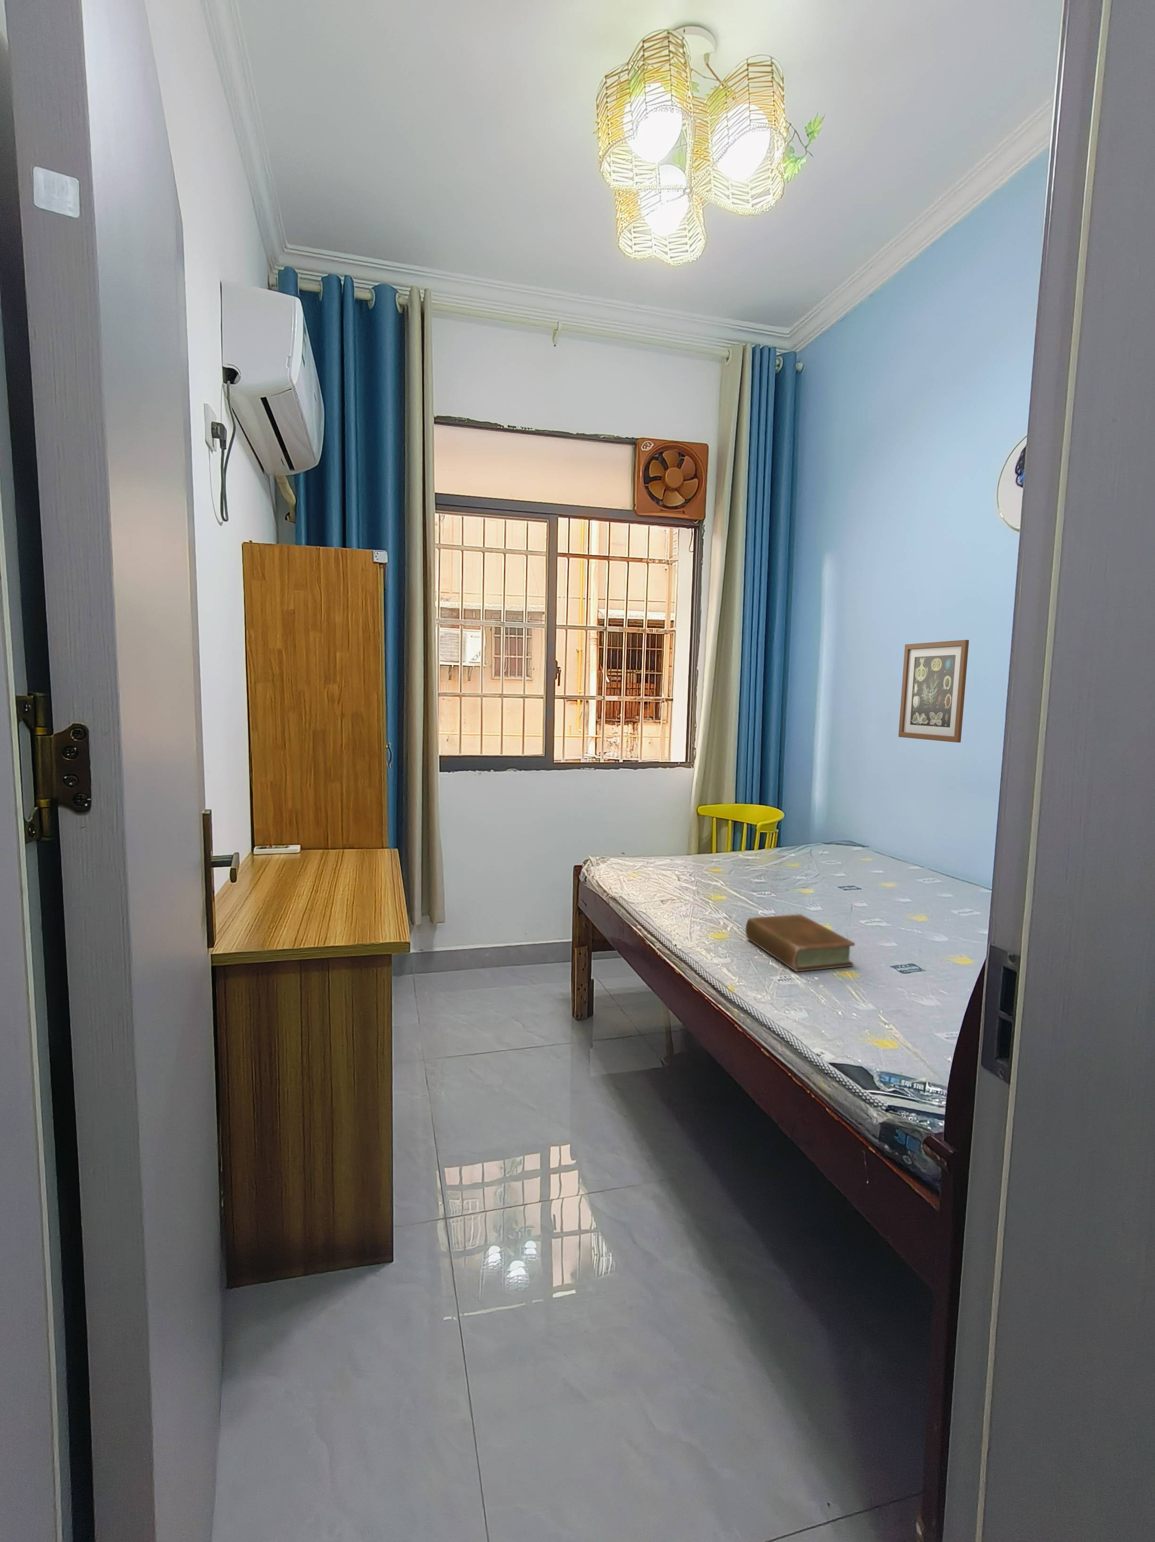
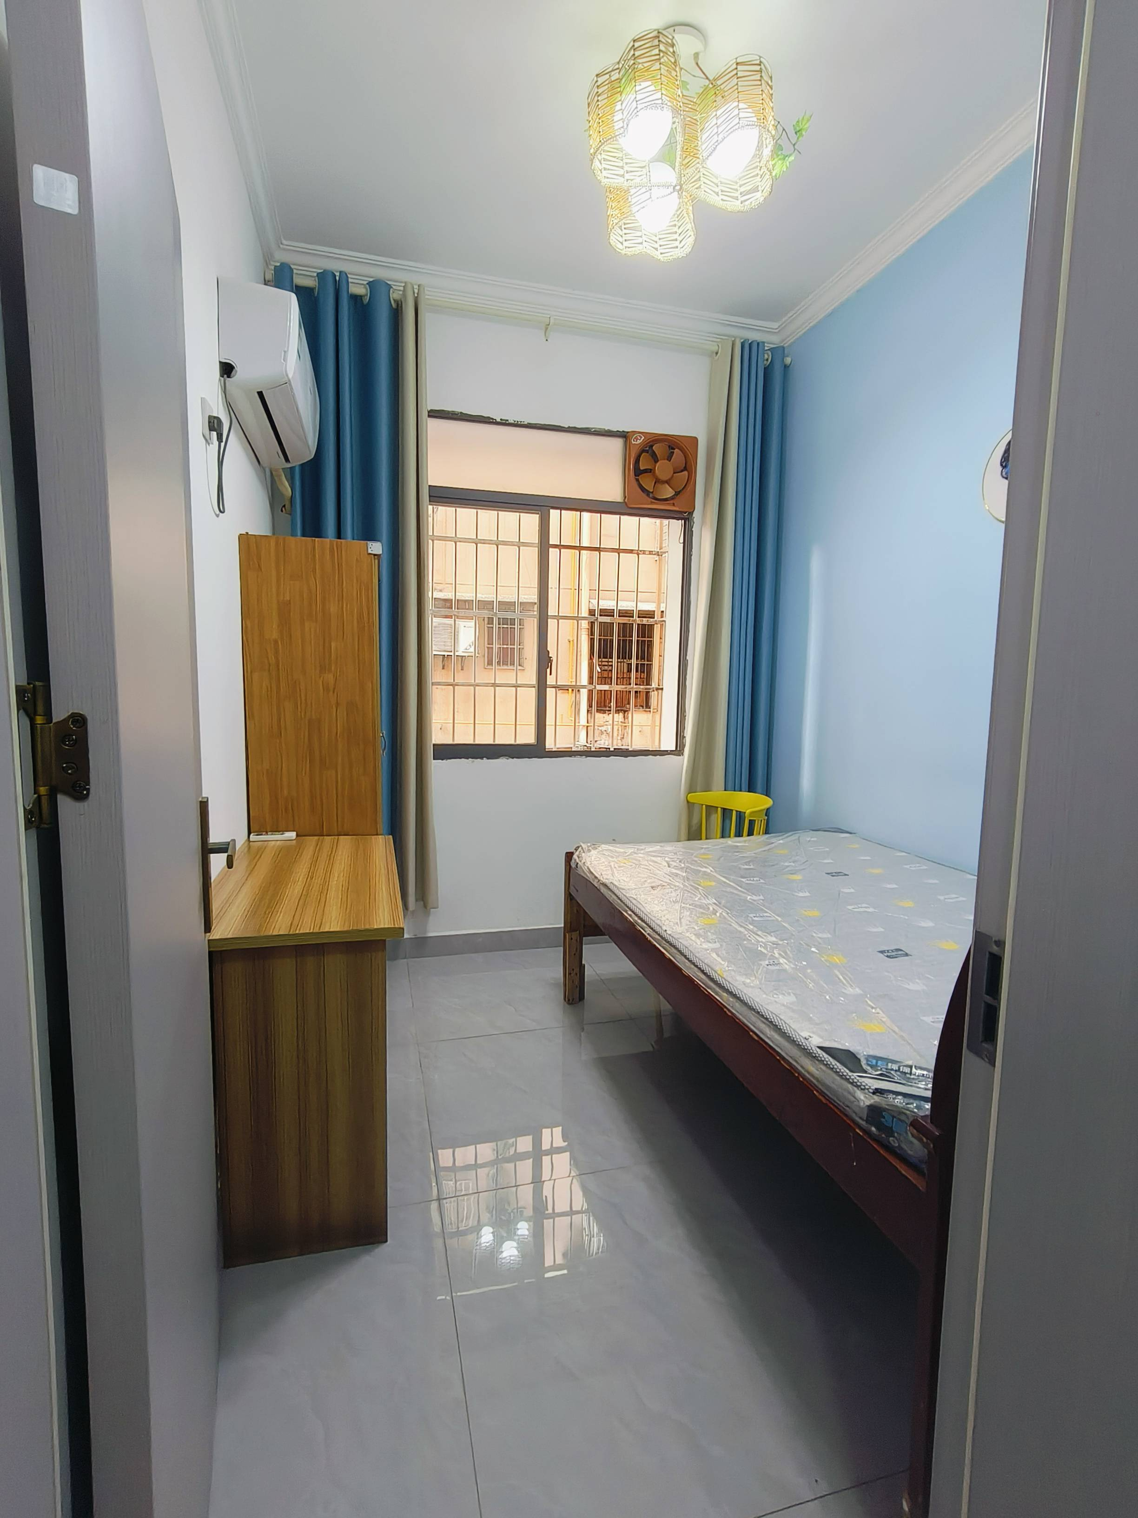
- book (797, 941)
- wall art (932, 691)
